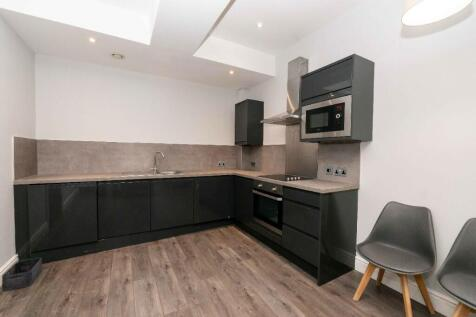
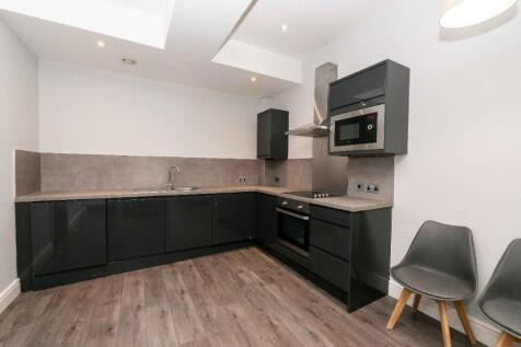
- storage bin (23, 273)
